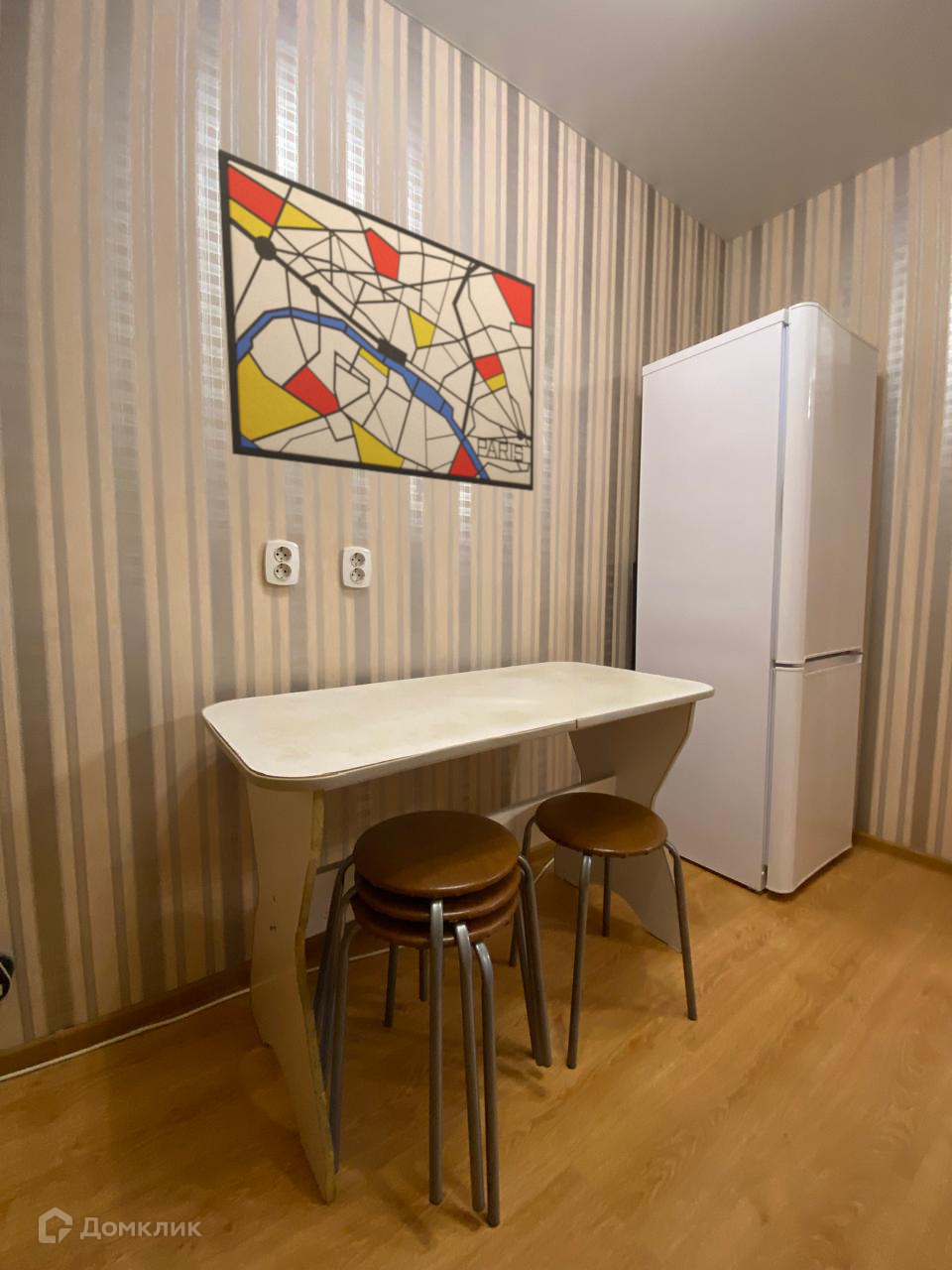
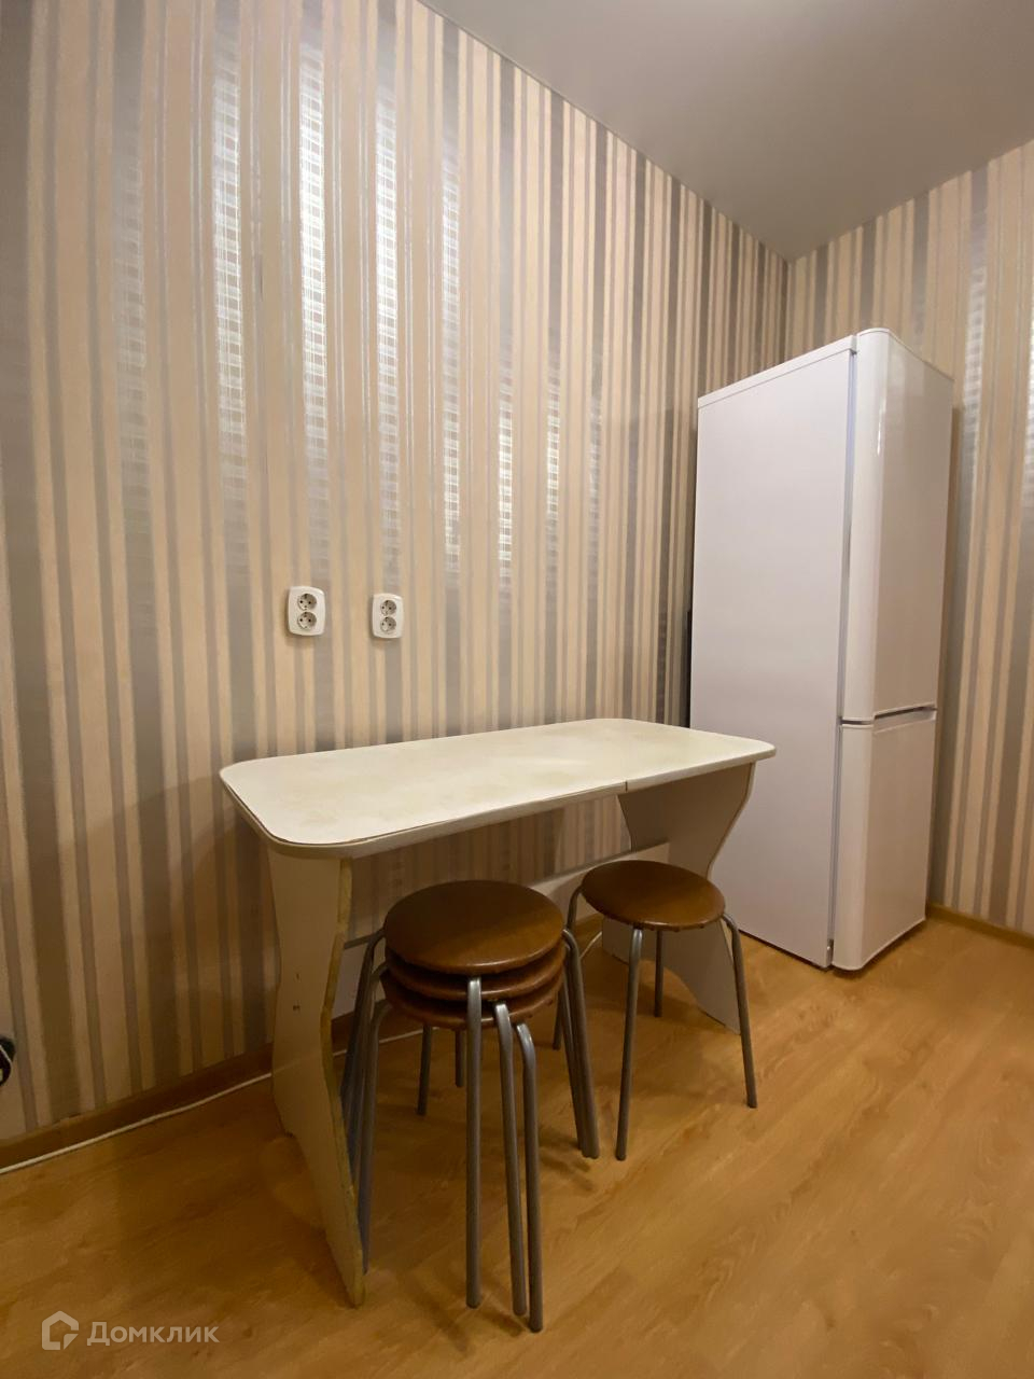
- wall art (408, 355)
